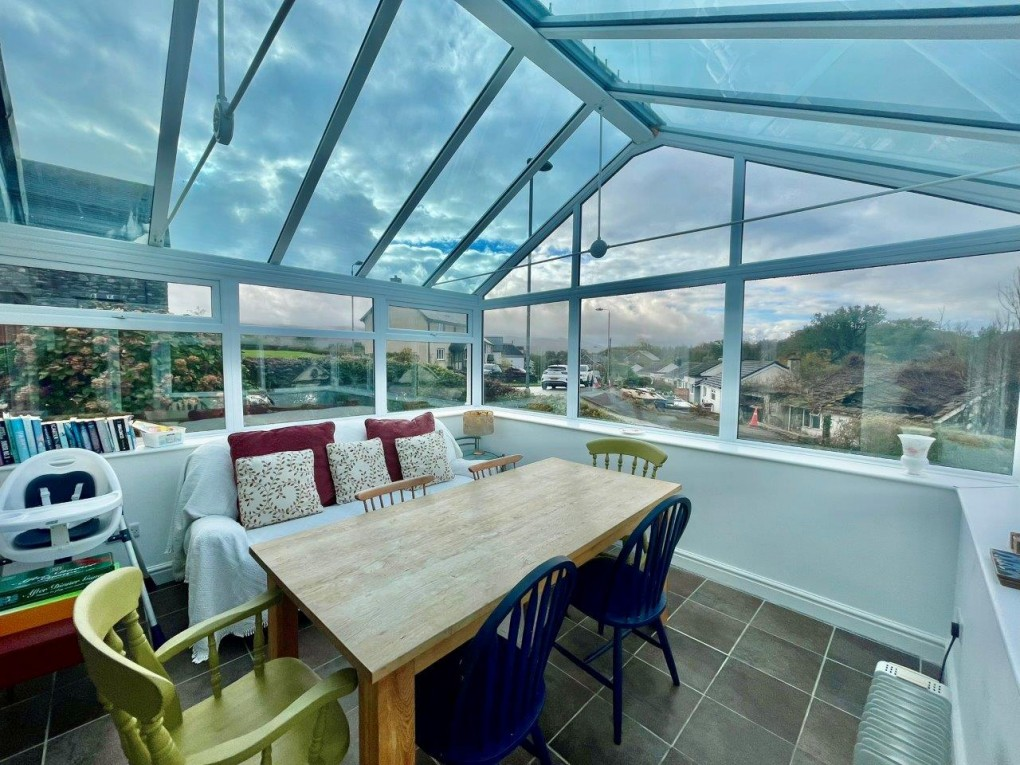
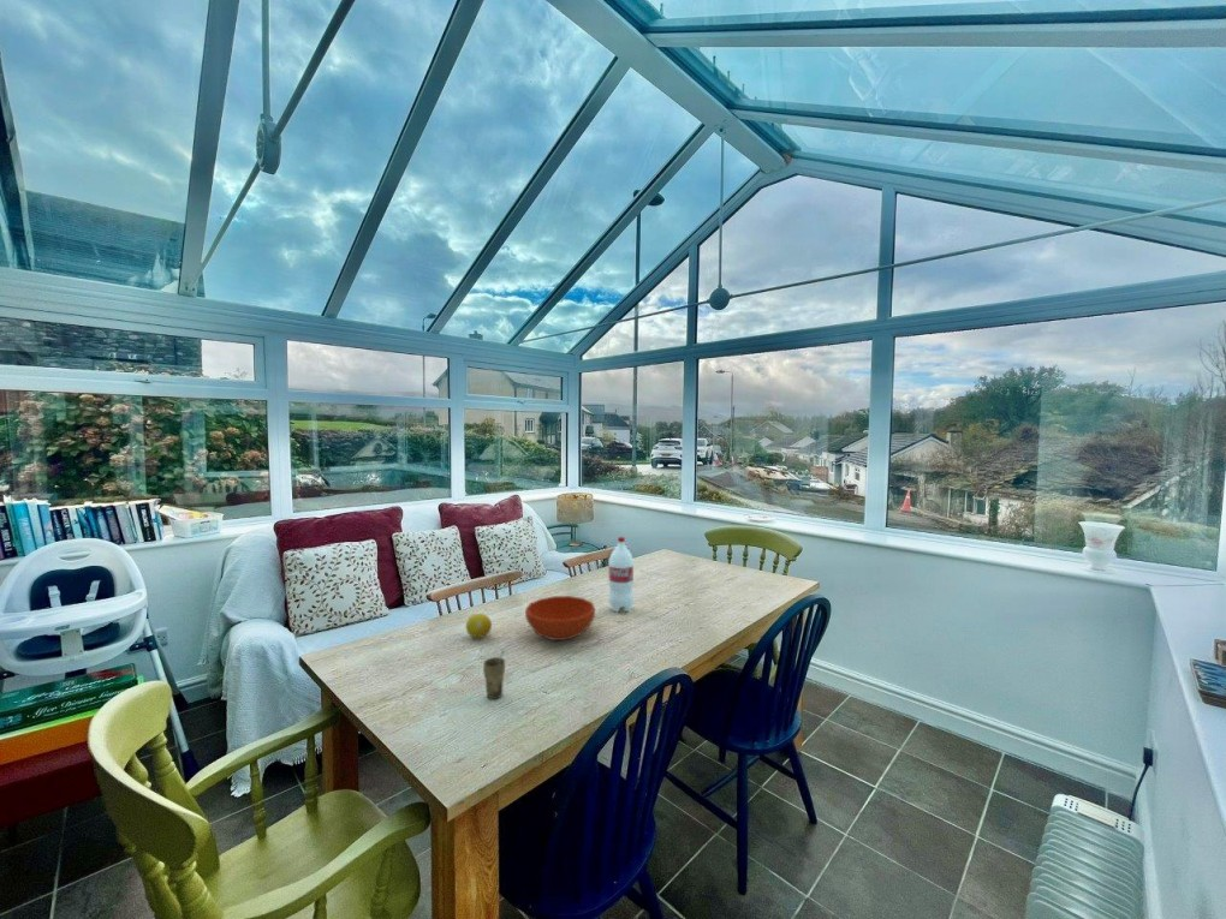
+ cup (494, 674)
+ fruit (478, 625)
+ bowl (560, 620)
+ bottle (620, 573)
